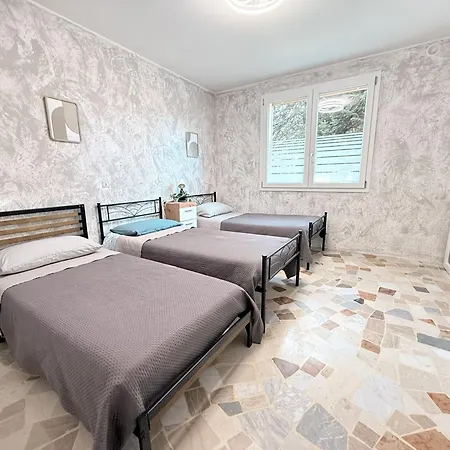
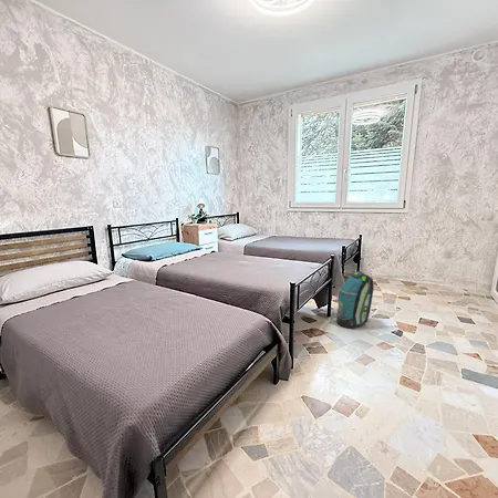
+ backpack (355, 298)
